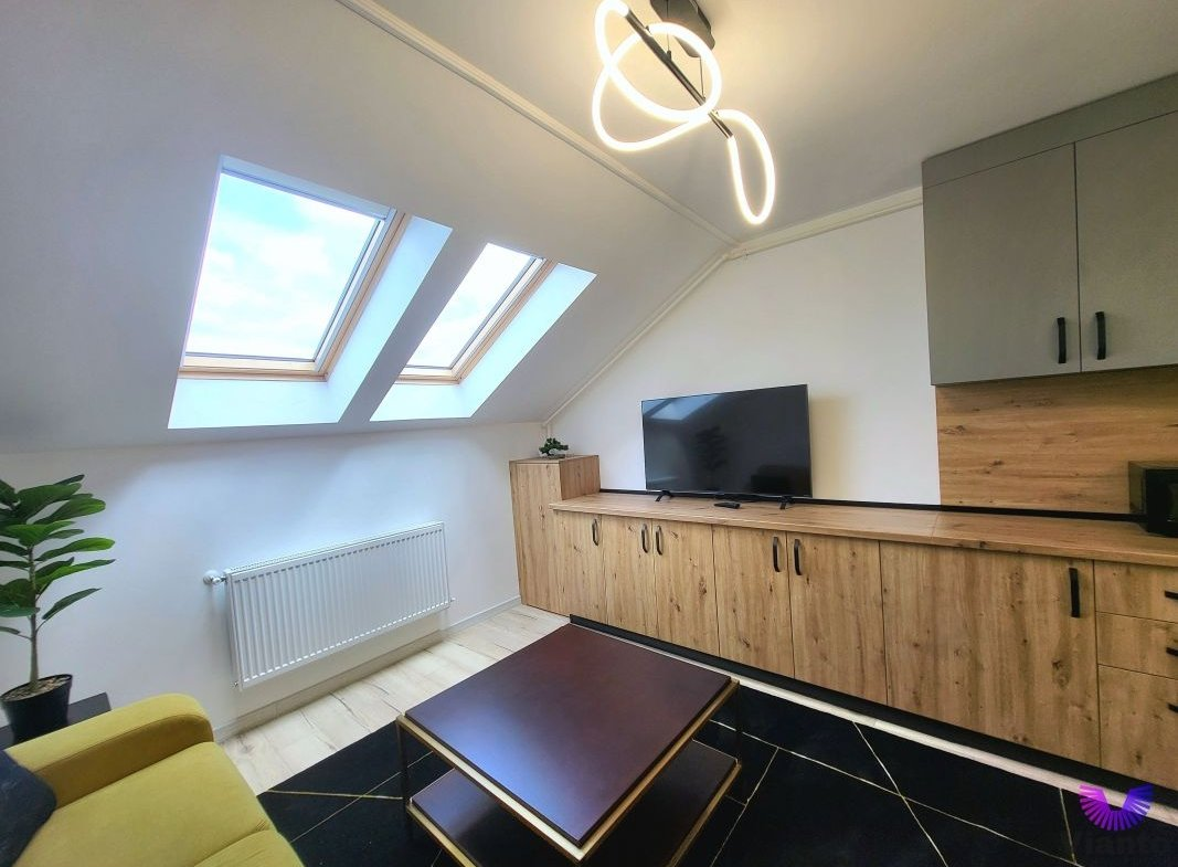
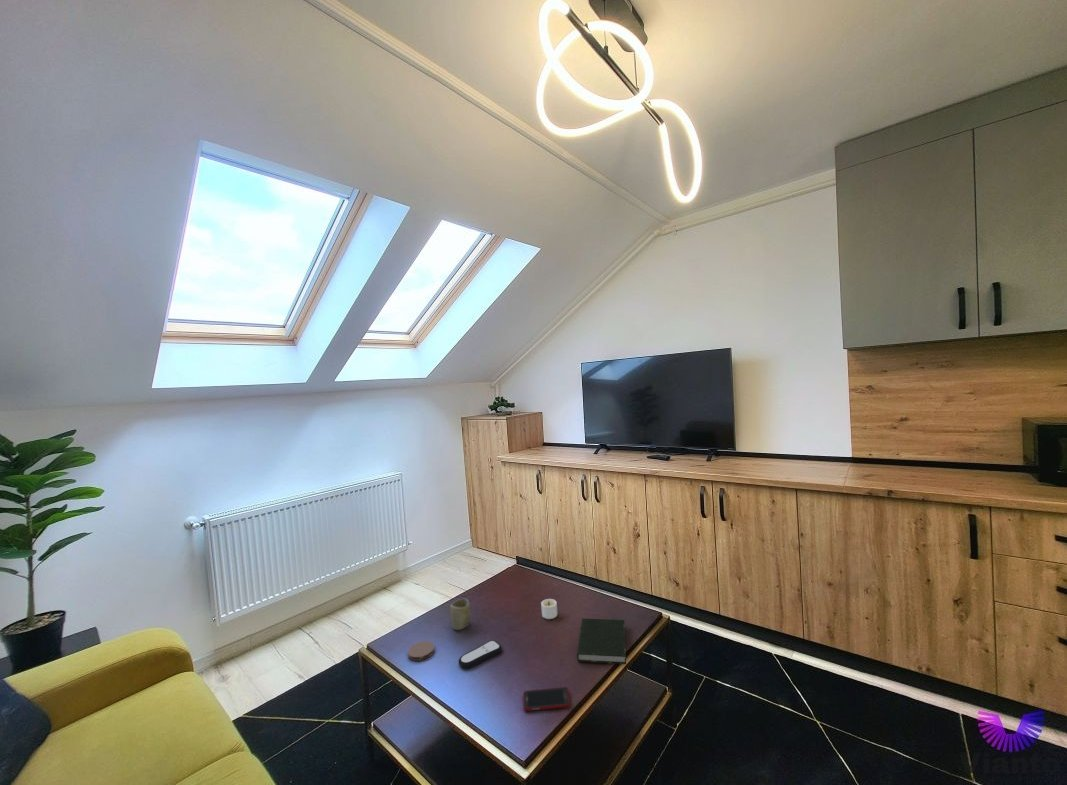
+ candle (548, 606)
+ remote control (480, 653)
+ coaster (421, 650)
+ cup (460, 614)
+ book (602, 639)
+ cell phone (546, 699)
